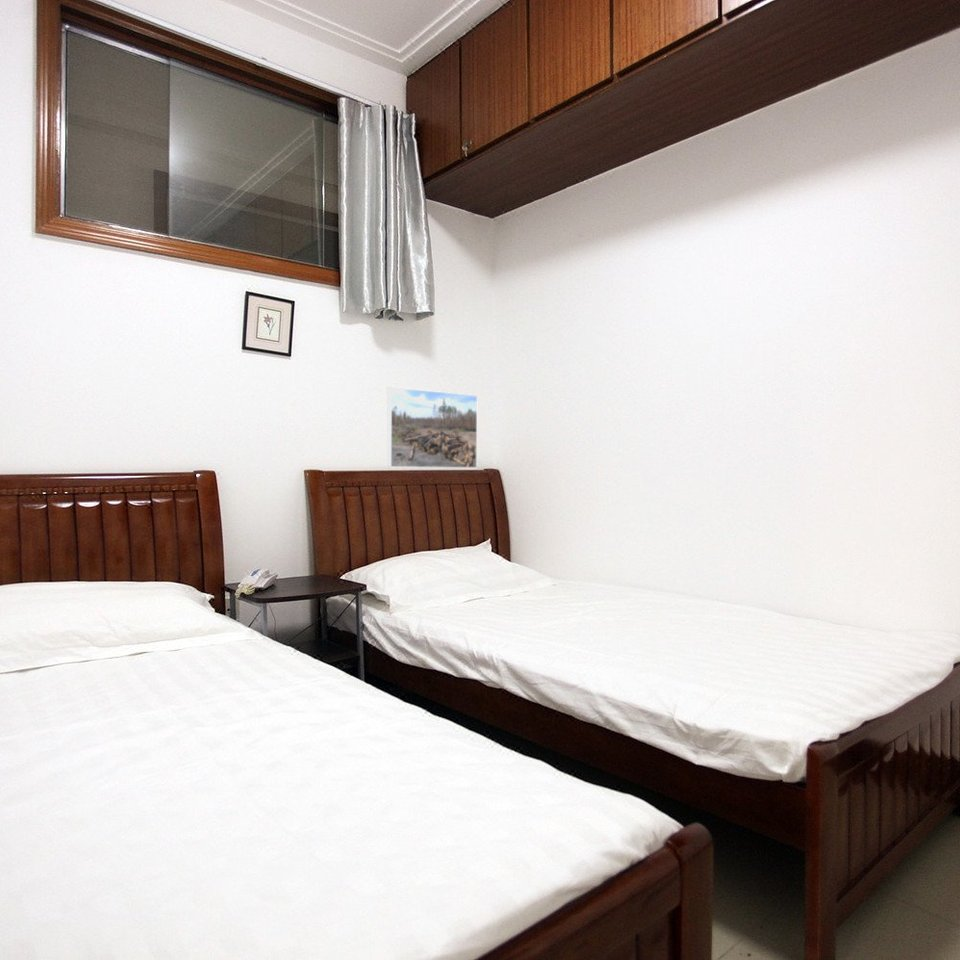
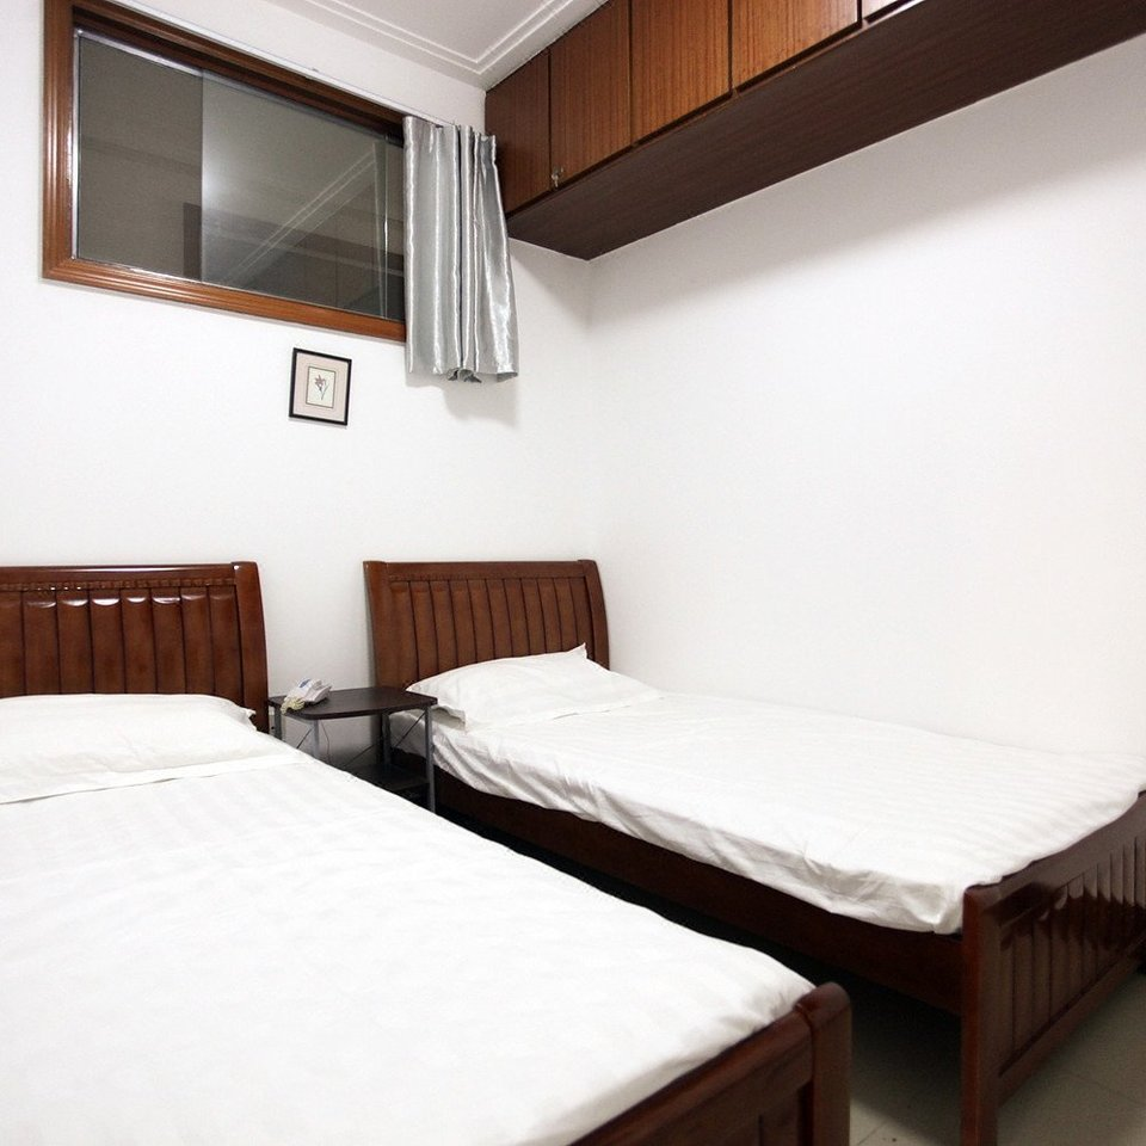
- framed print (434, 429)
